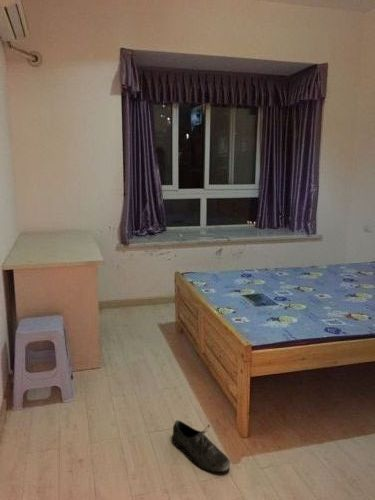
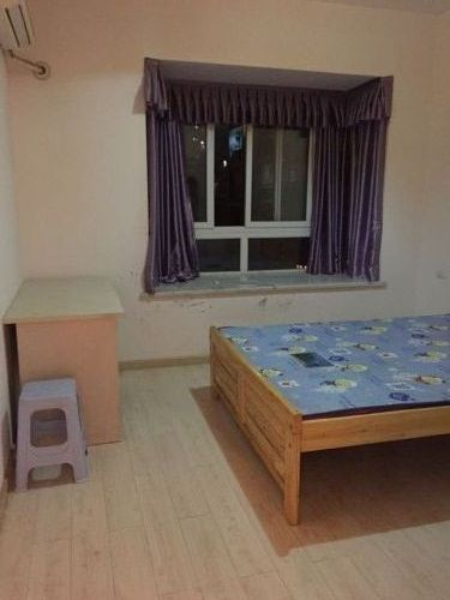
- shoe (199, 442)
